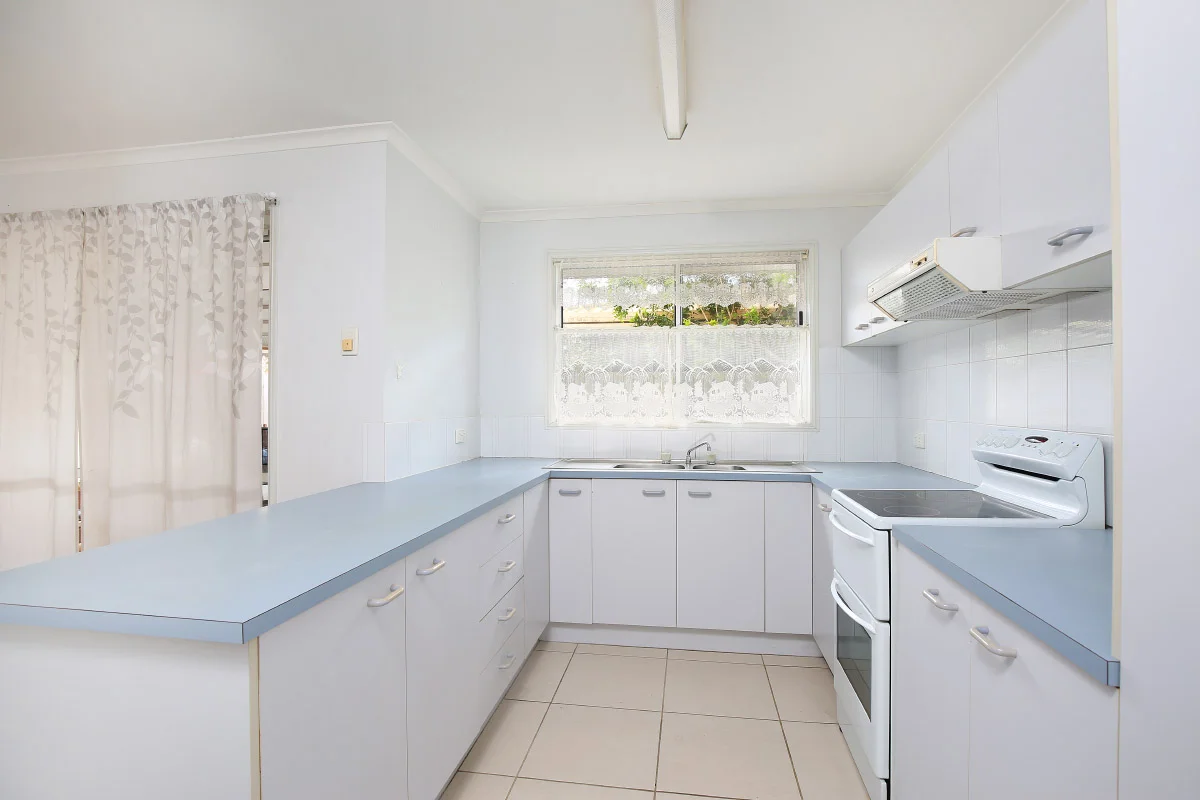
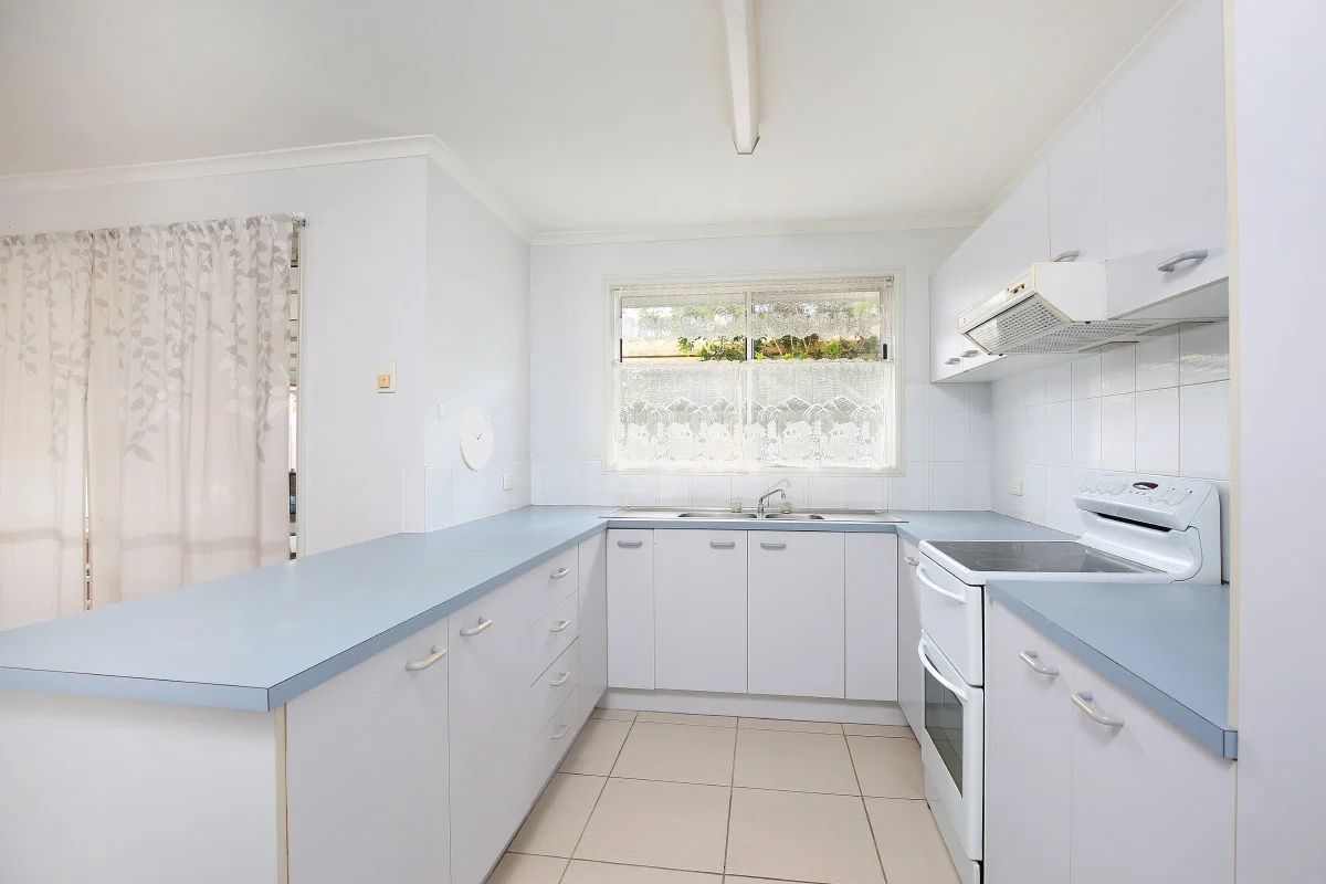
+ wall clock (477, 439)
